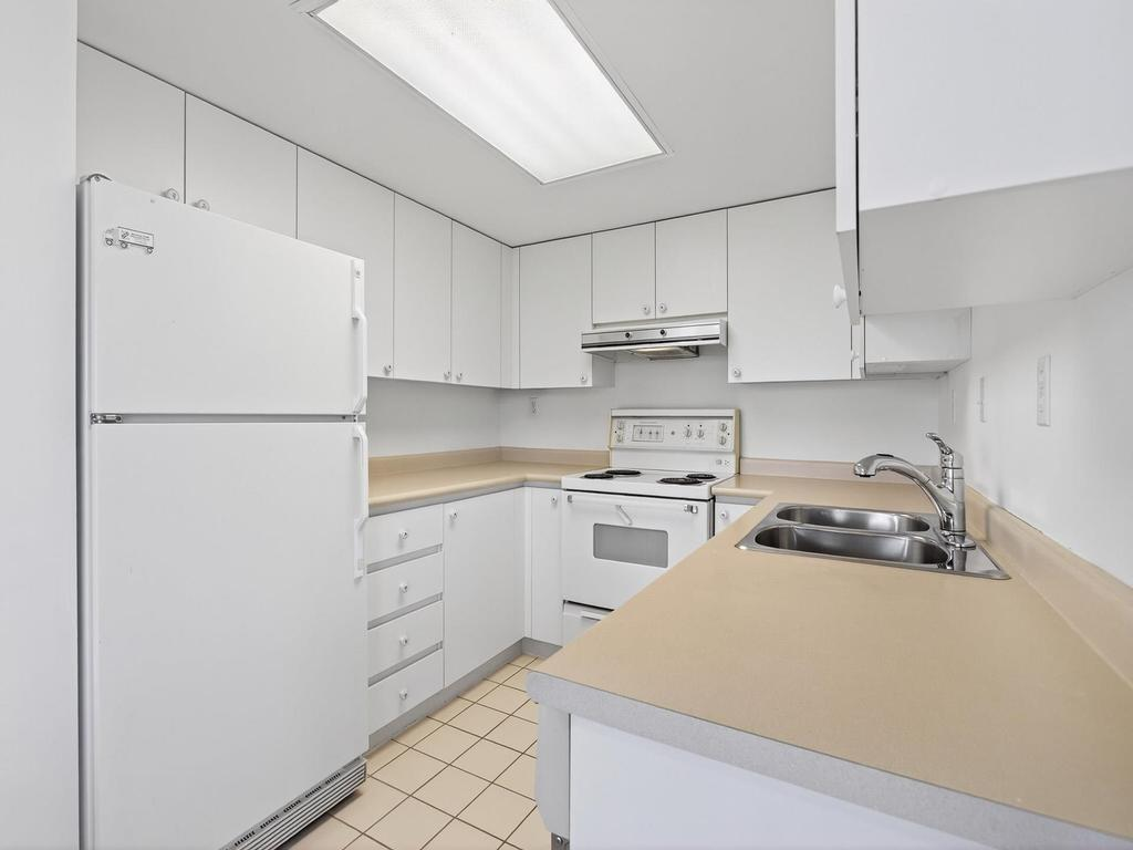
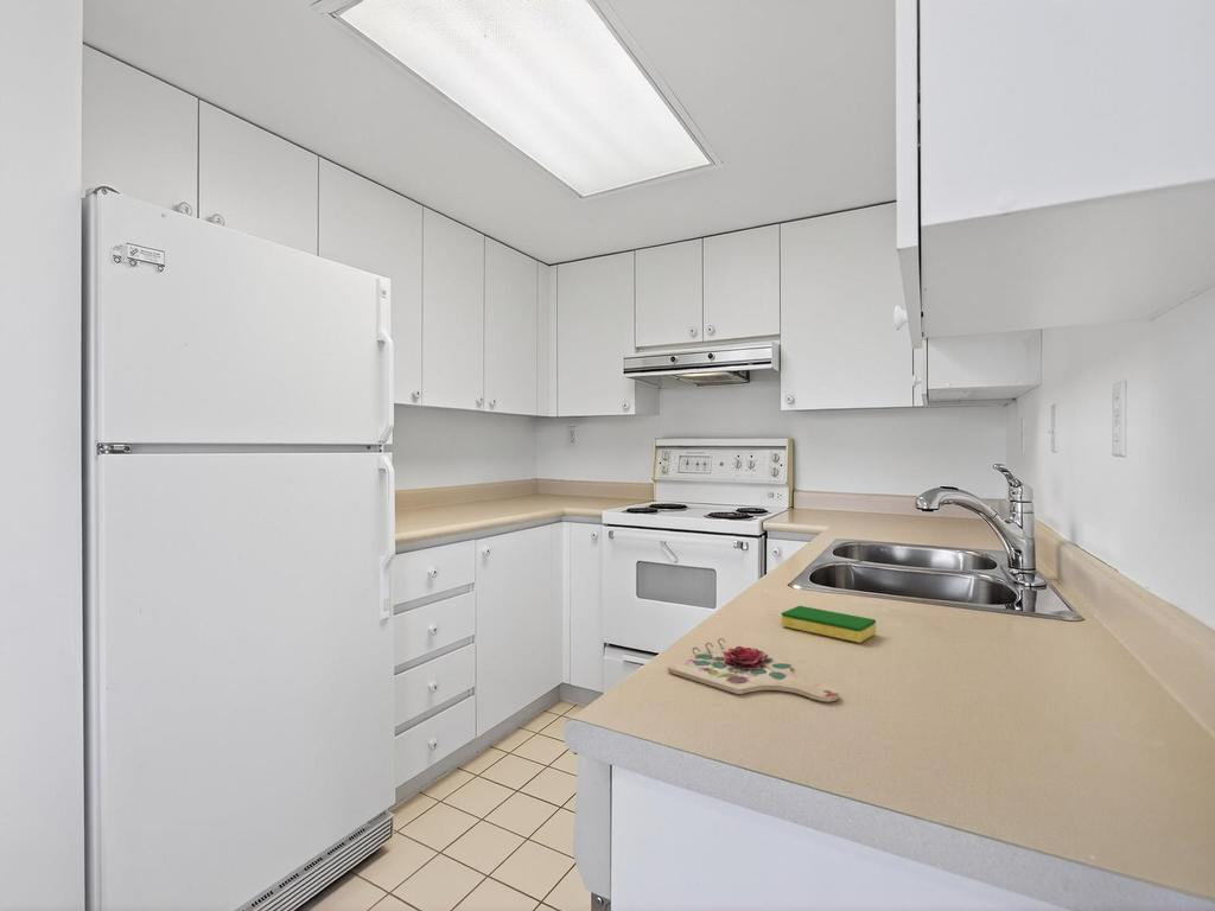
+ cutting board (759, 668)
+ dish sponge (827, 623)
